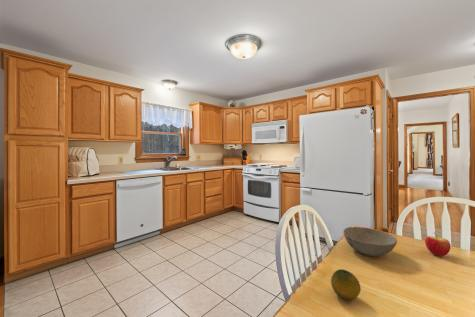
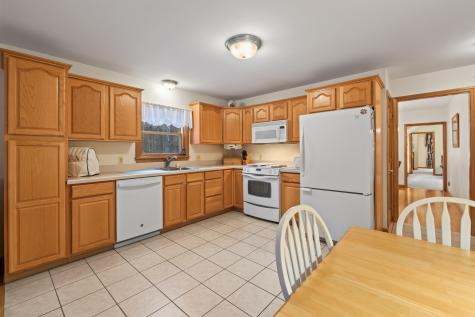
- apple (437, 243)
- fruit (345, 283)
- bowl (368, 242)
